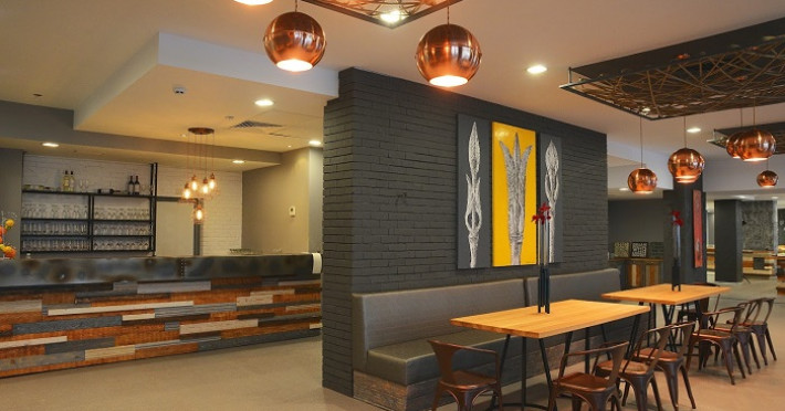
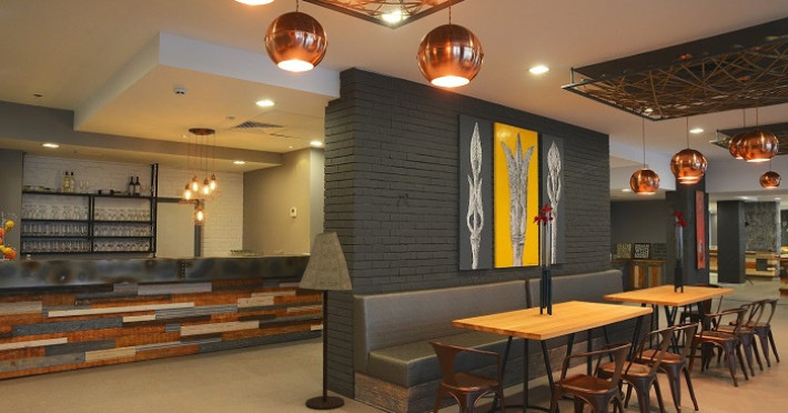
+ floor lamp (325, 316)
